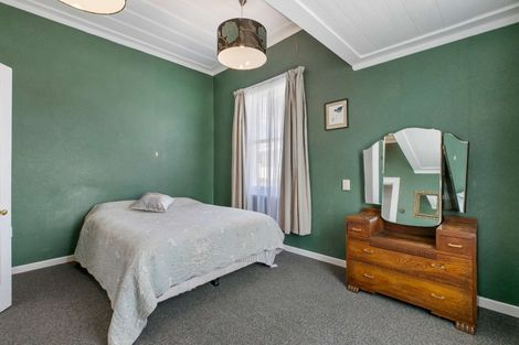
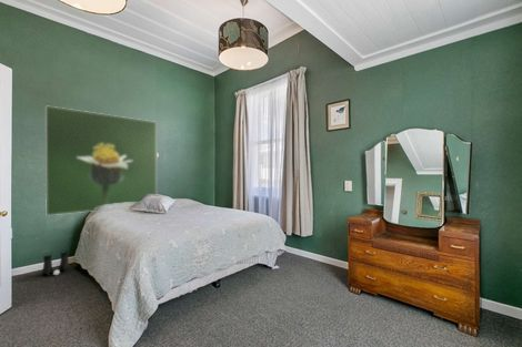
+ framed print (108, 162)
+ boots (51, 262)
